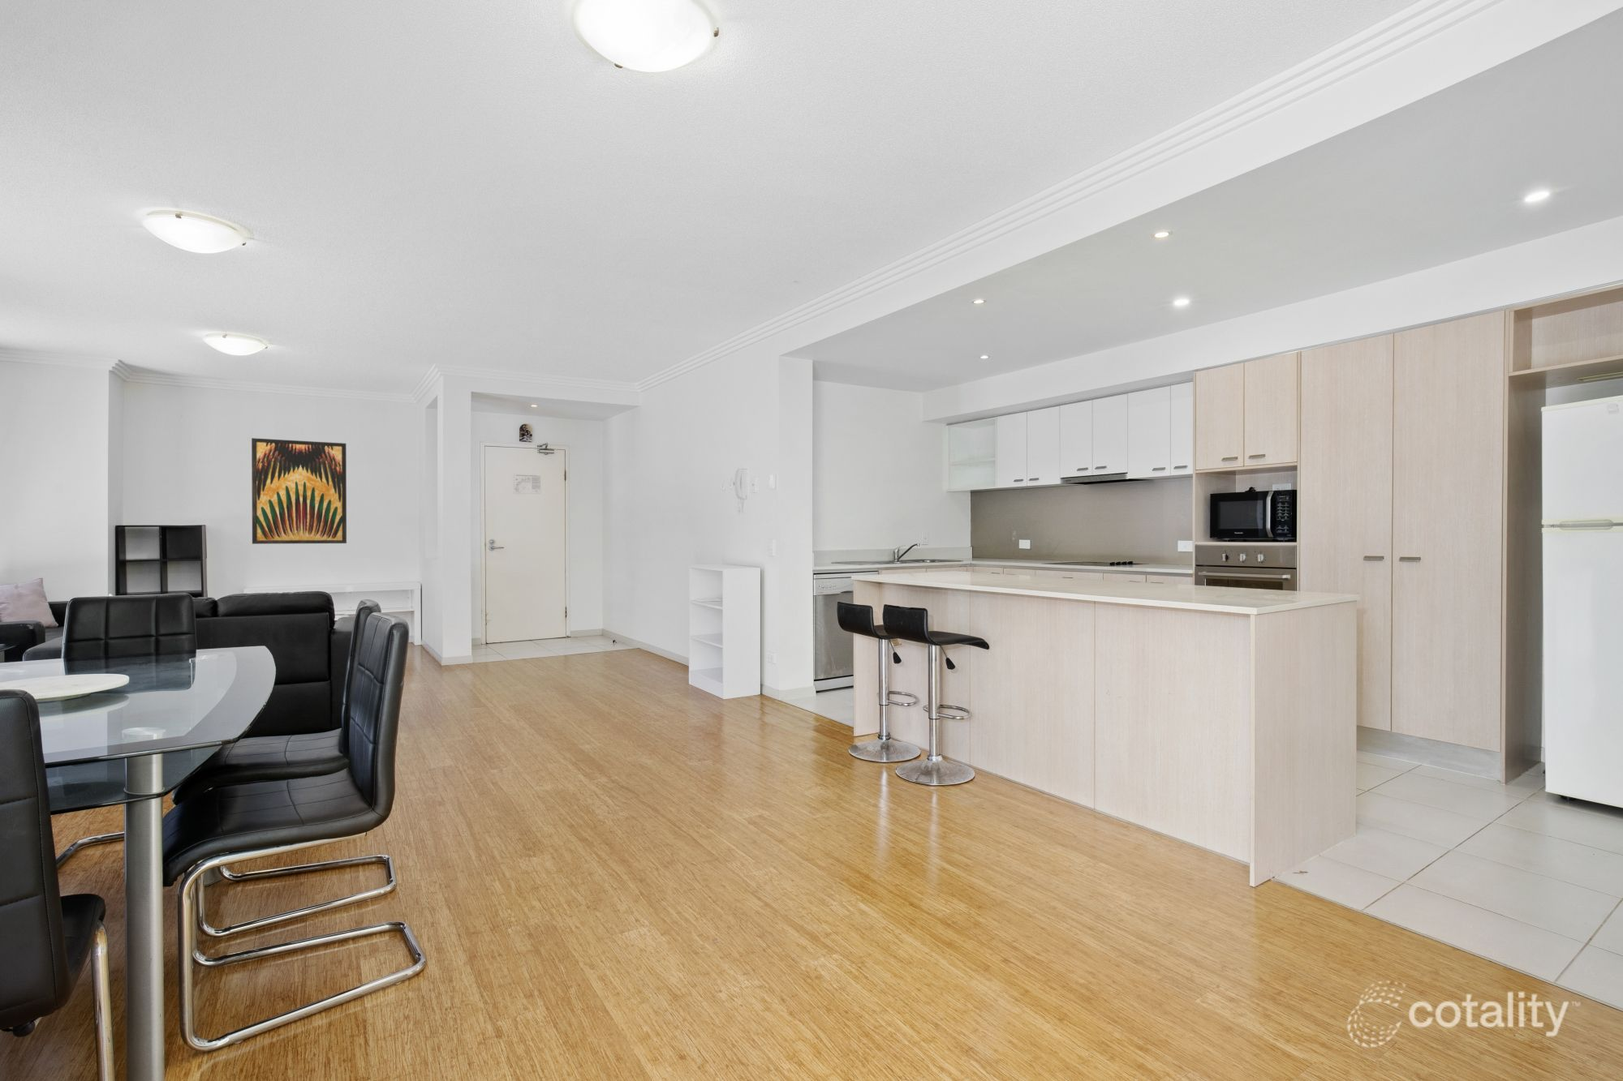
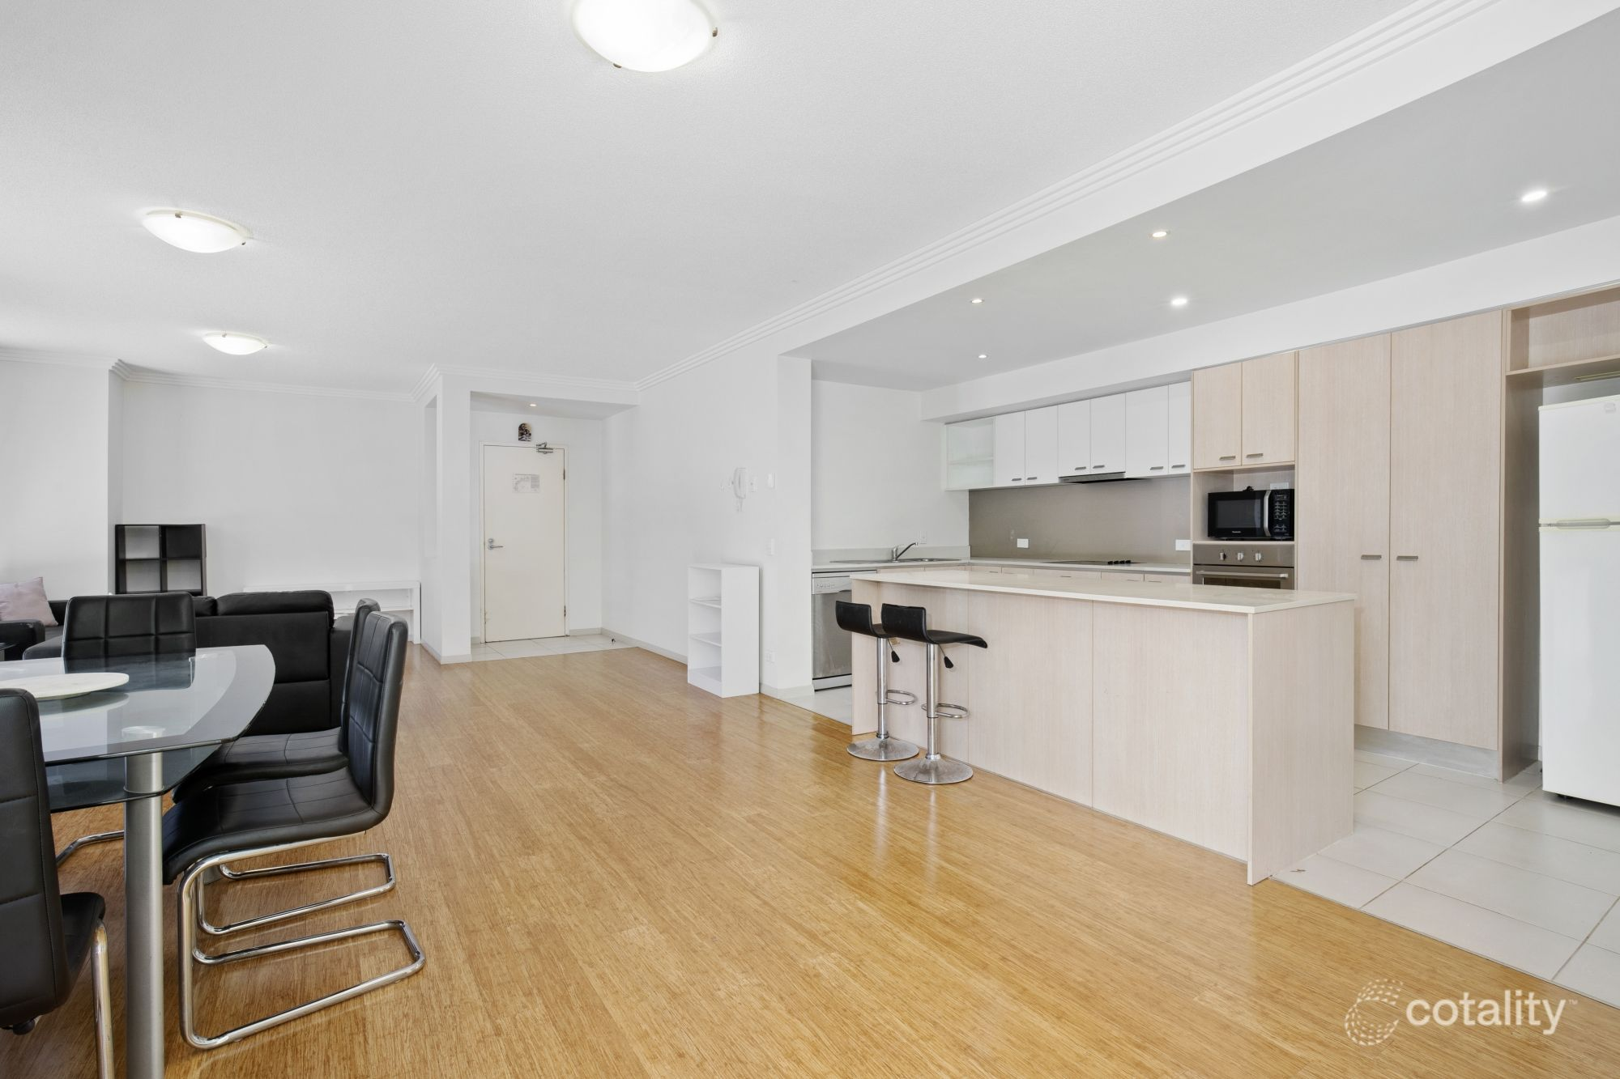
- wall art (300, 492)
